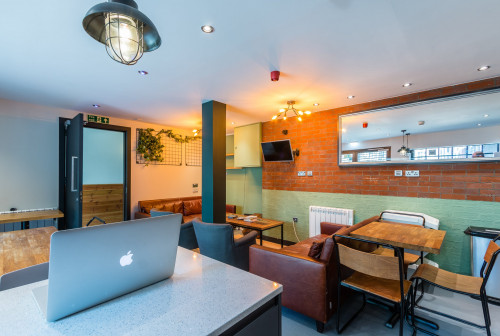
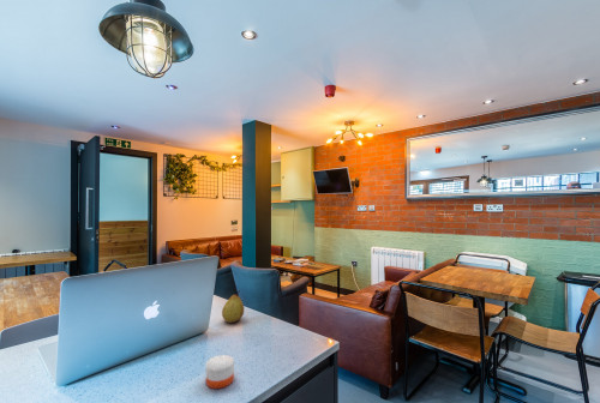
+ fruit (233, 306)
+ candle (220, 361)
